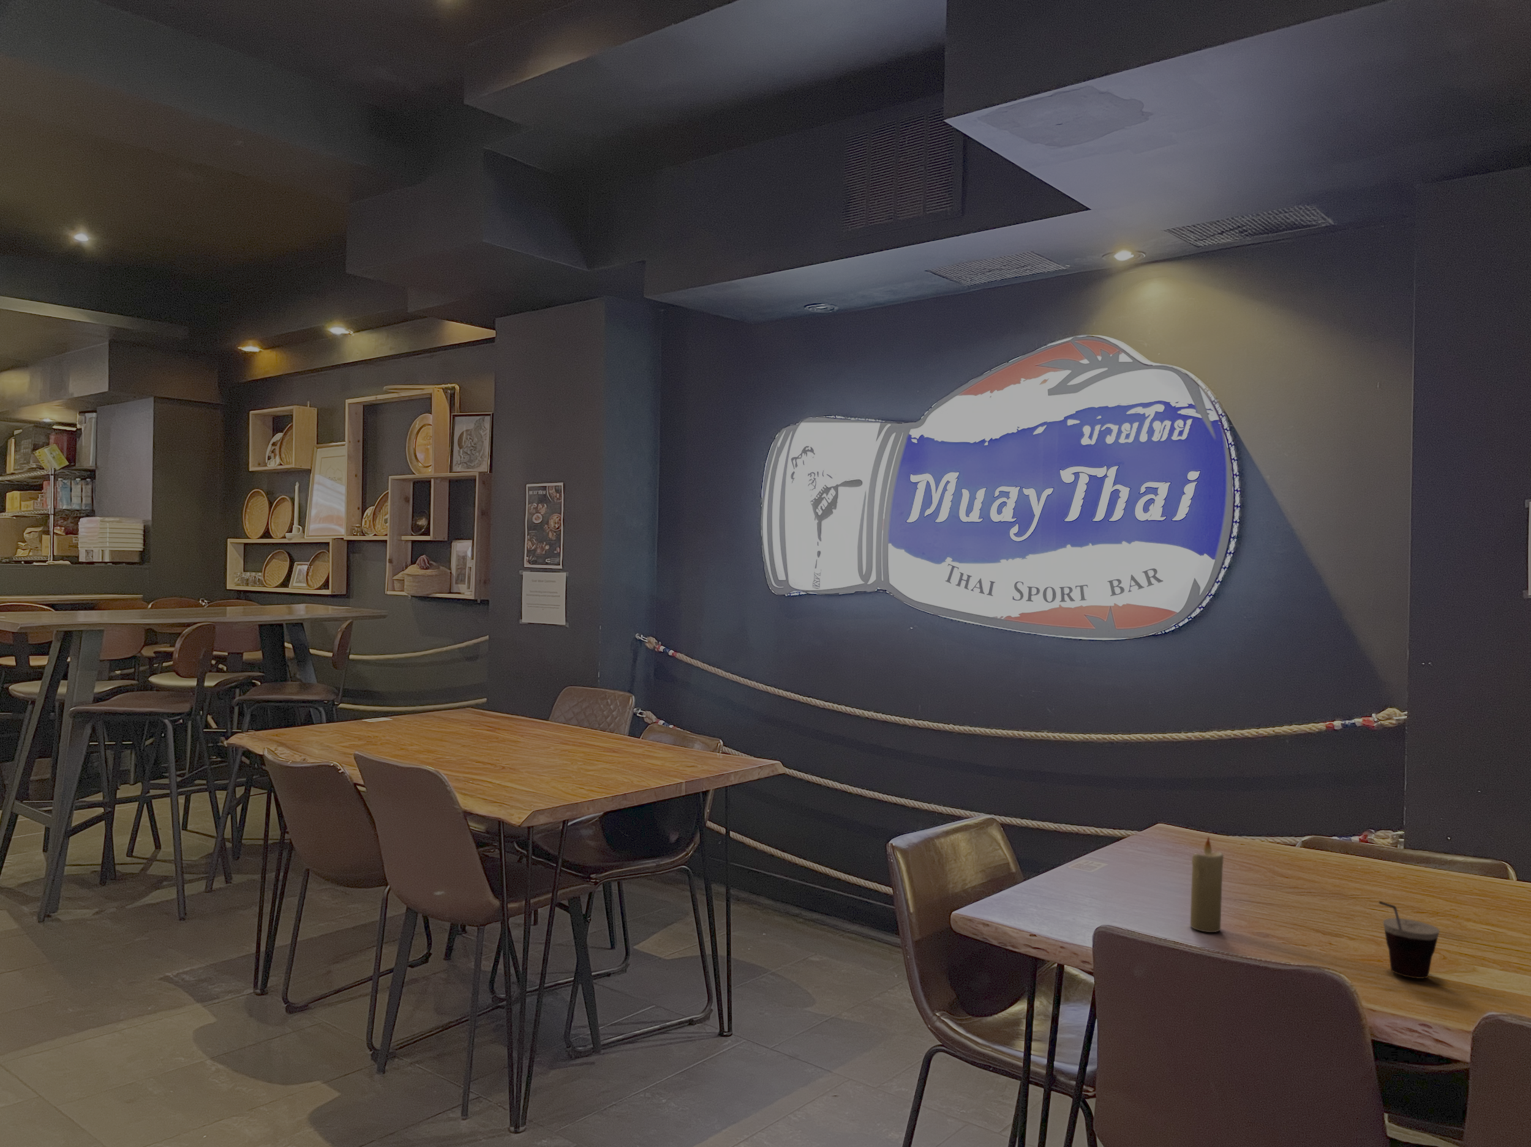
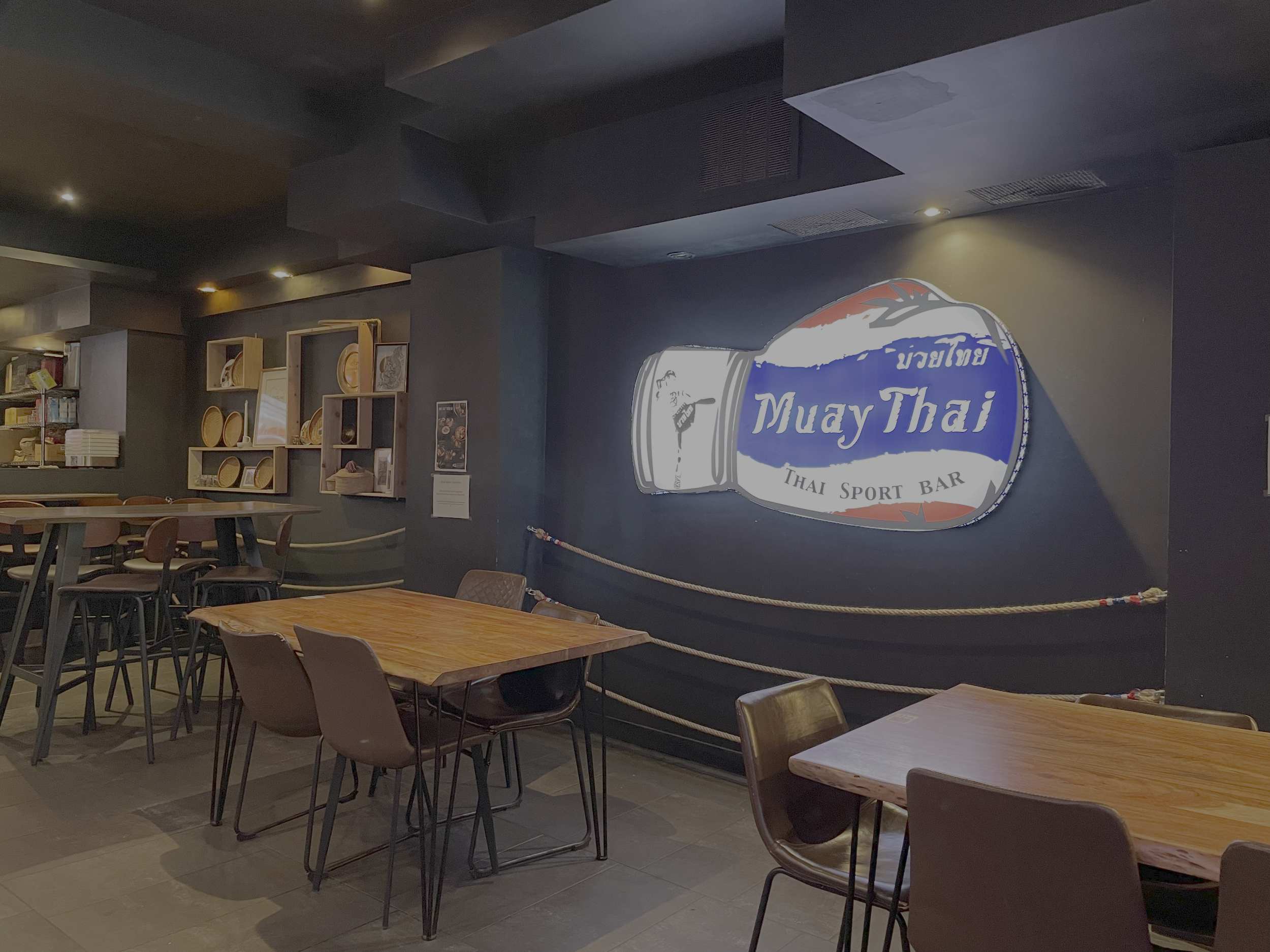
- candle (1206, 882)
- cup (1401, 936)
